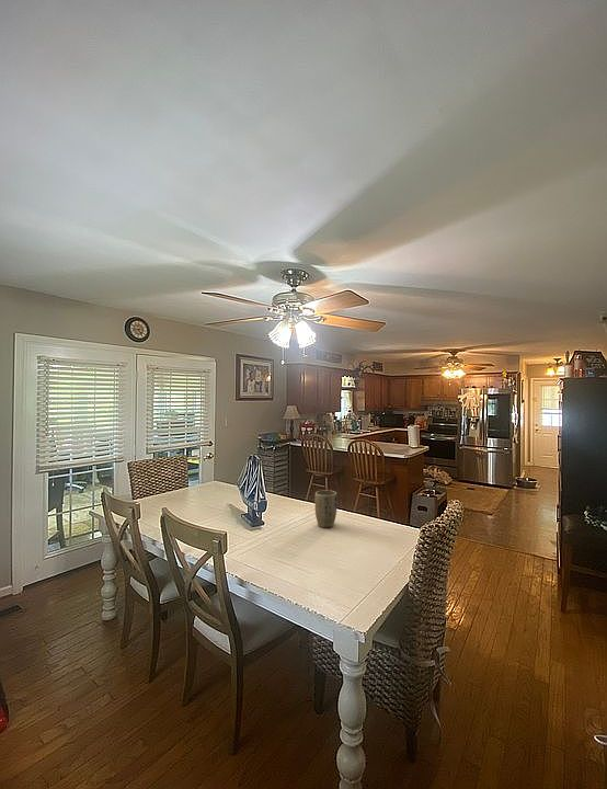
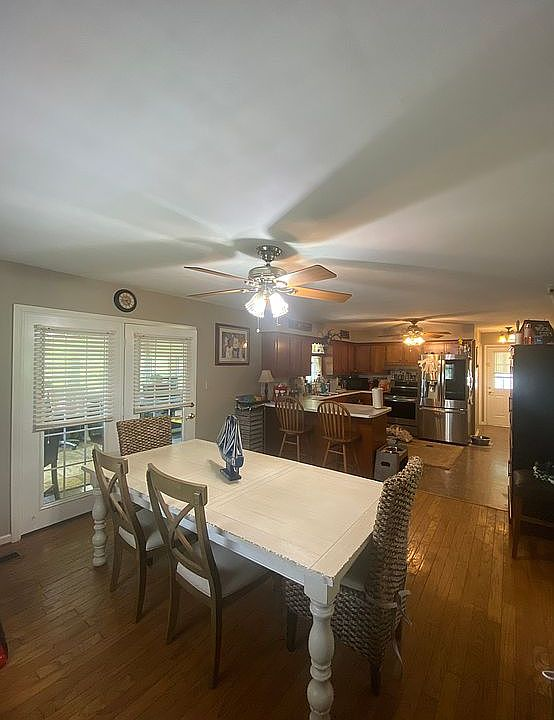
- plant pot (325, 508)
